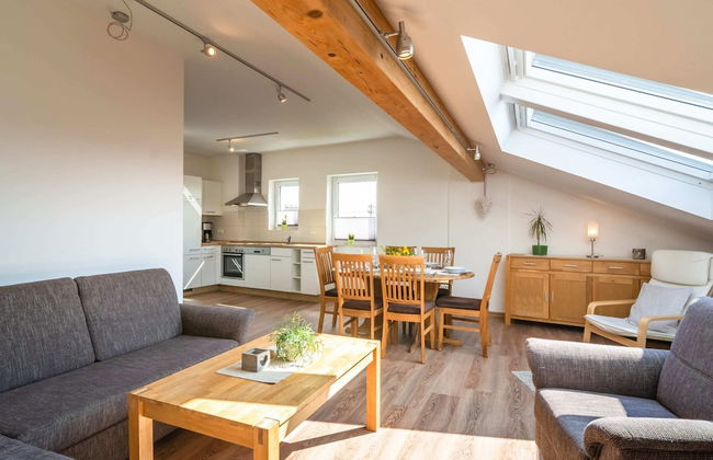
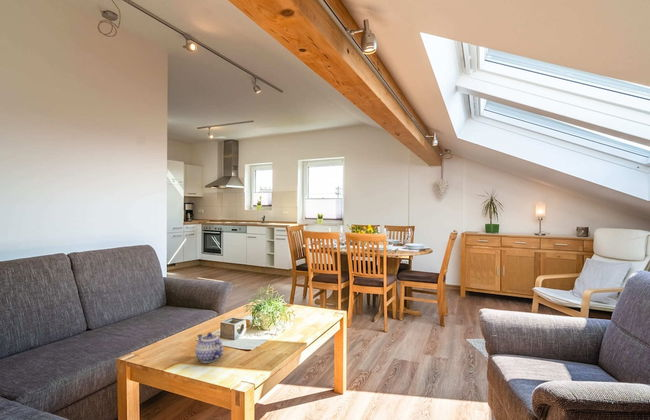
+ teapot (209, 345)
